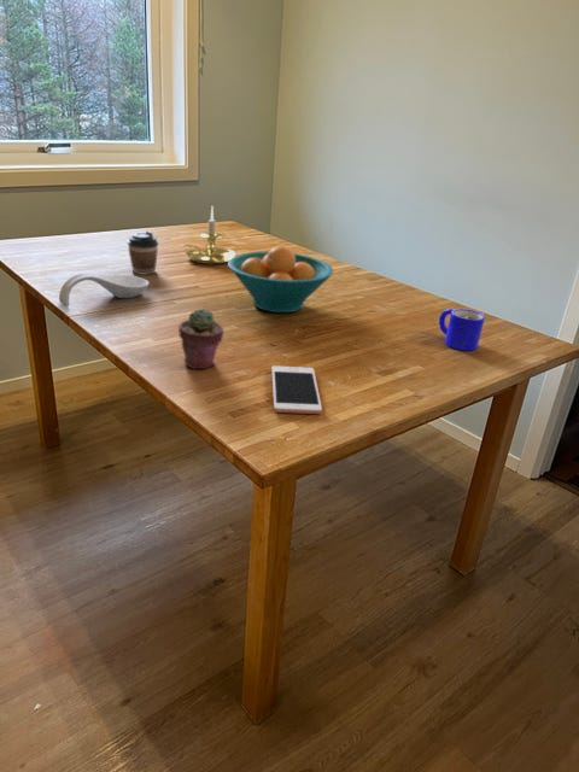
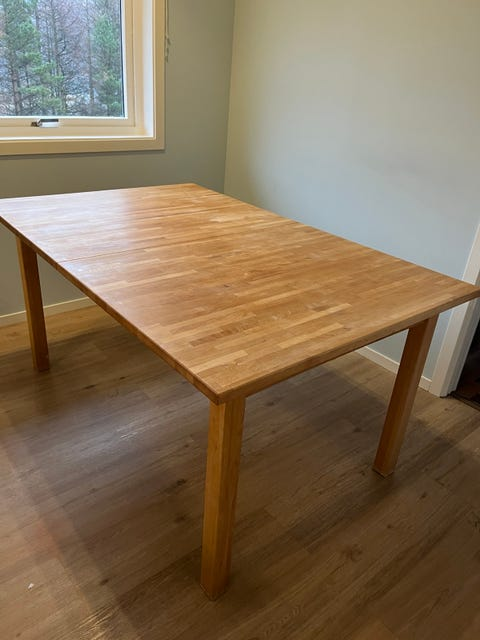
- cell phone (294, 388)
- spoon rest (105, 285)
- fruit bowl (280, 276)
- candle holder (207, 233)
- mug (457, 326)
- potted succulent (200, 337)
- coffee cup (142, 251)
